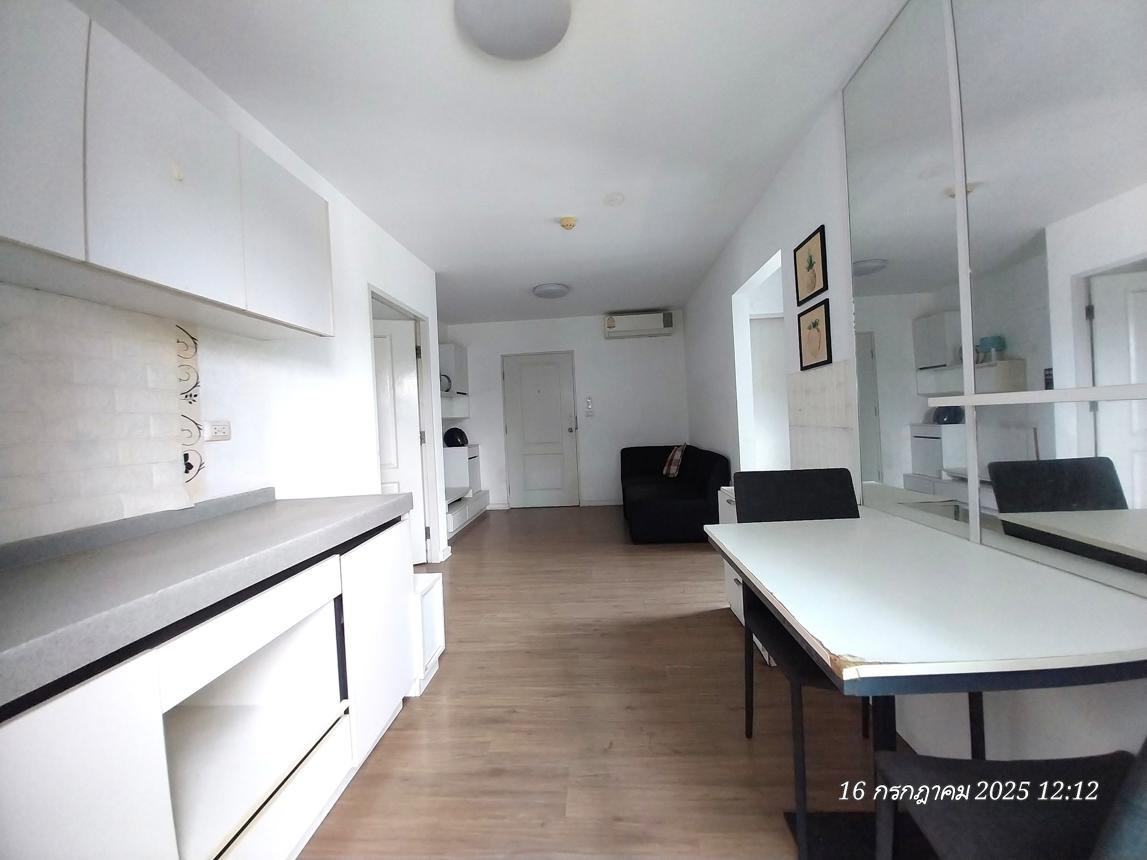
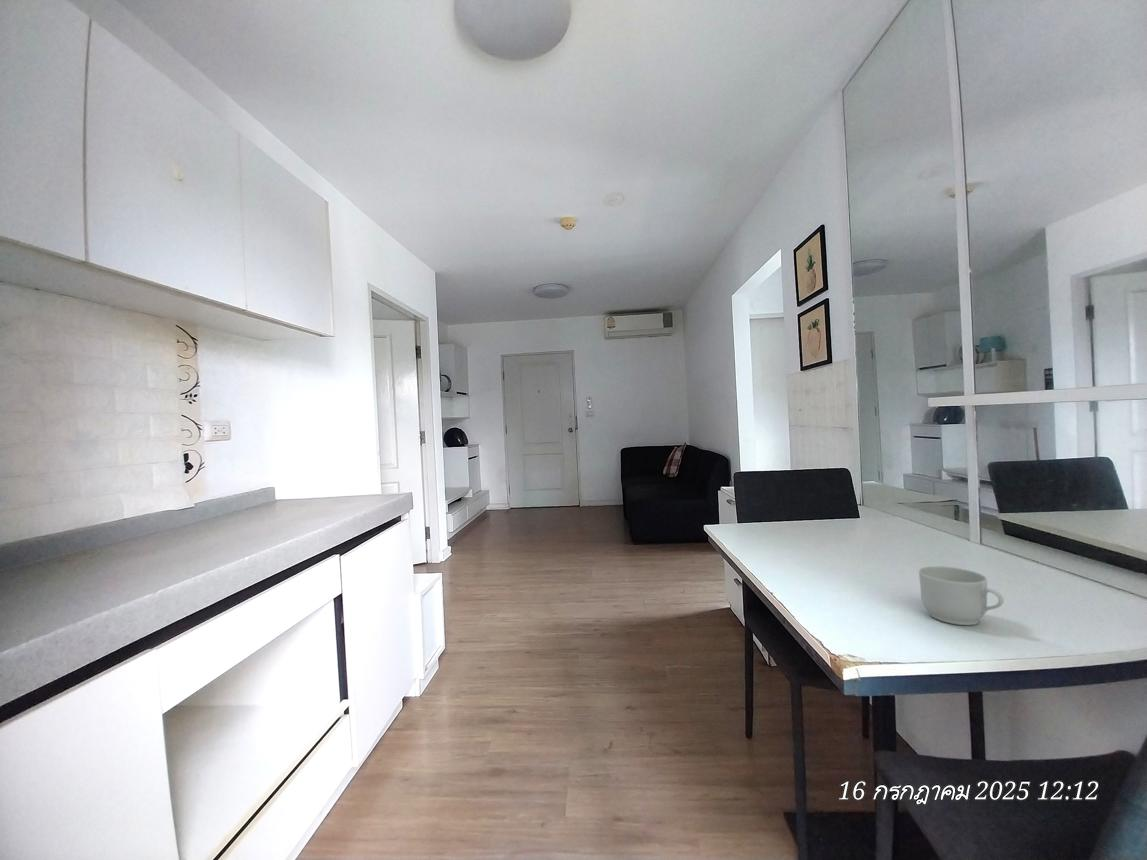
+ mug (961, 597)
